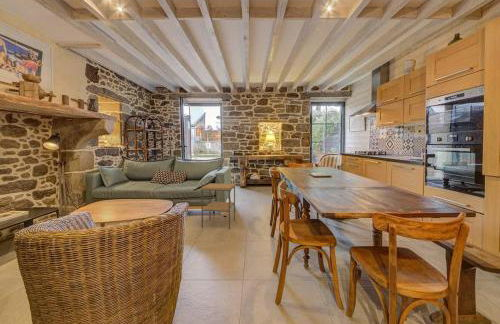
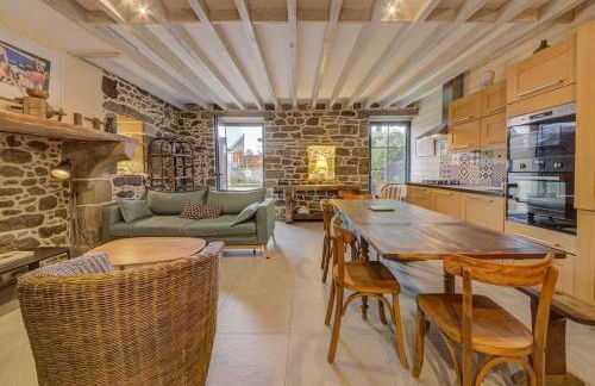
- side table (219, 204)
